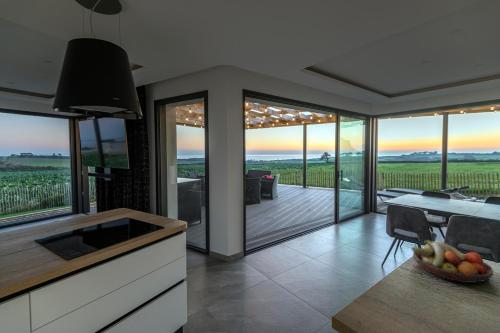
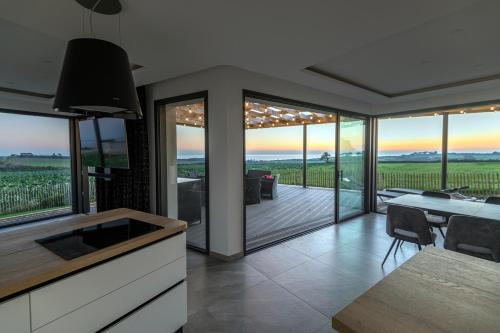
- fruit bowl (449, 257)
